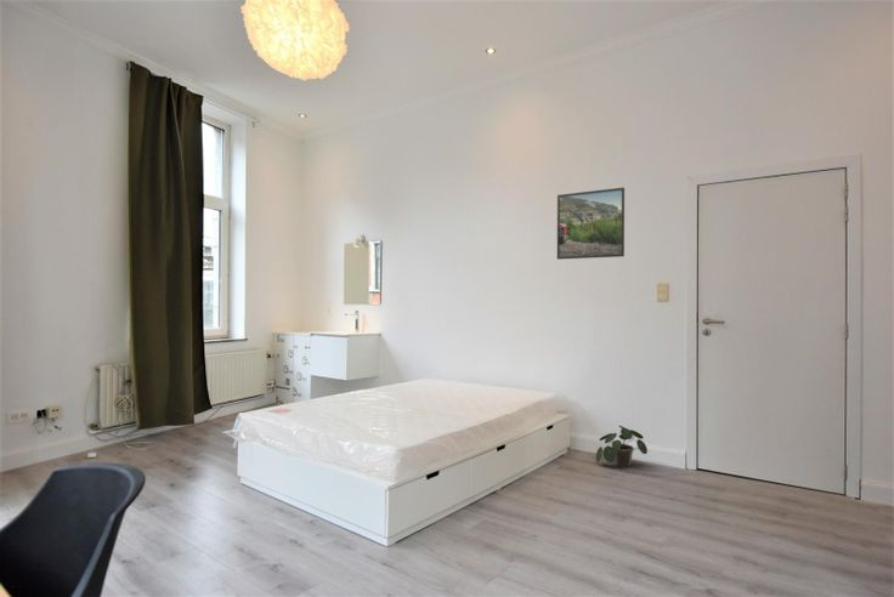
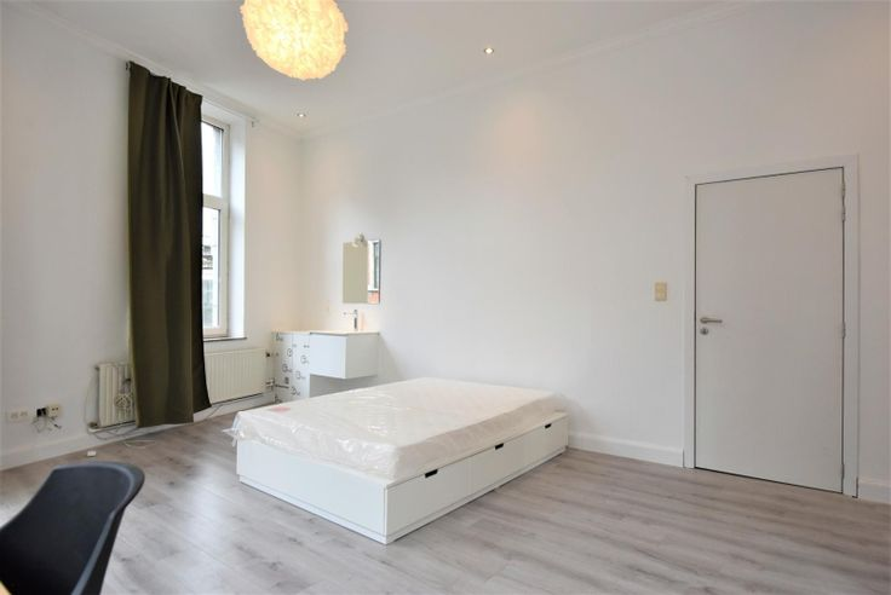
- potted plant (621, 445)
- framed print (589, 224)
